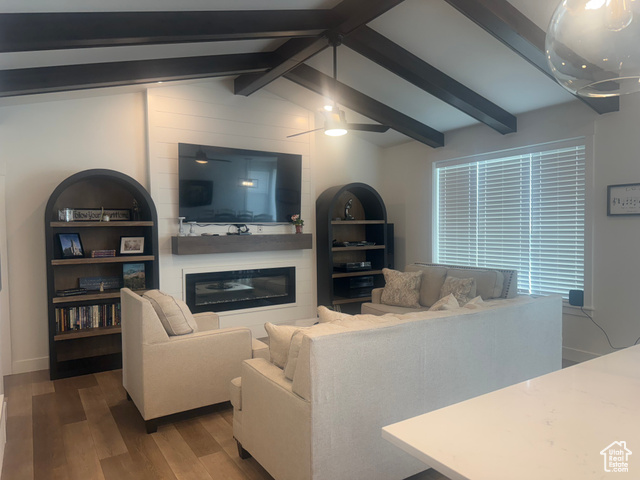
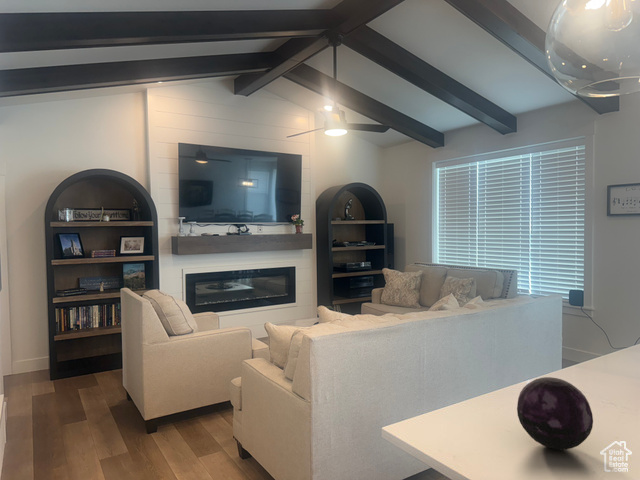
+ decorative orb (553, 412)
